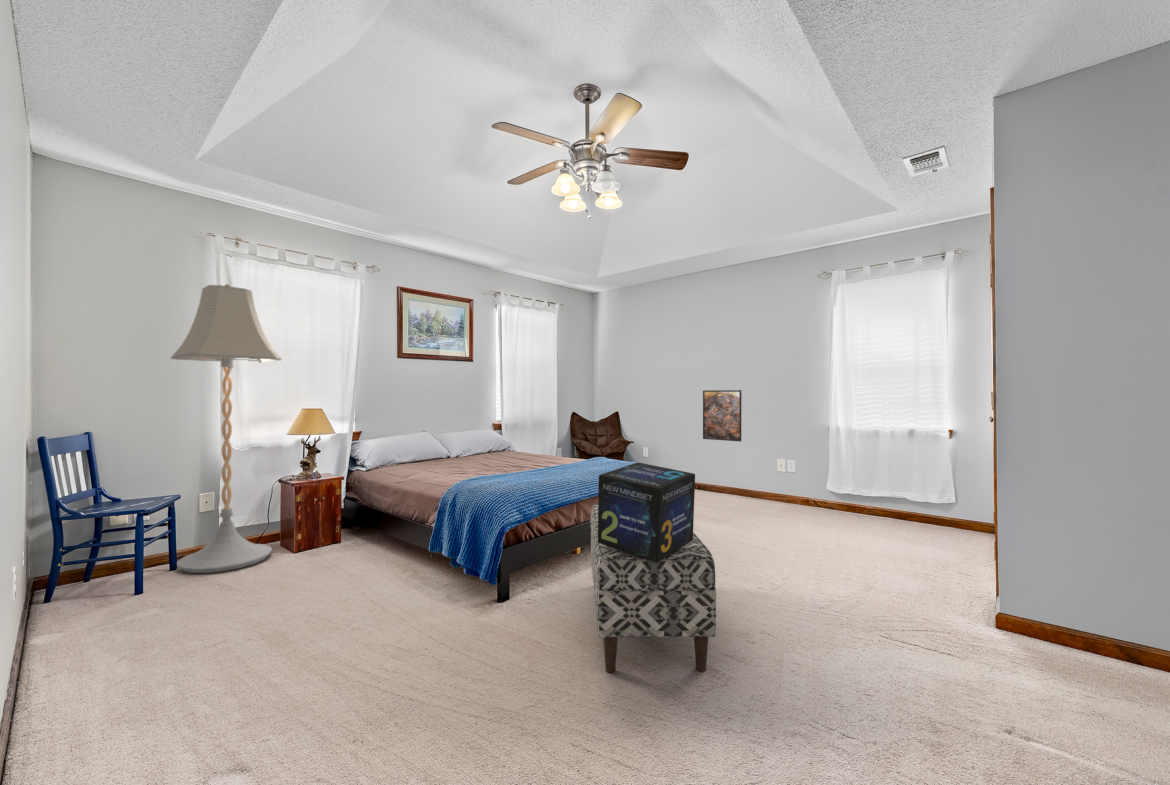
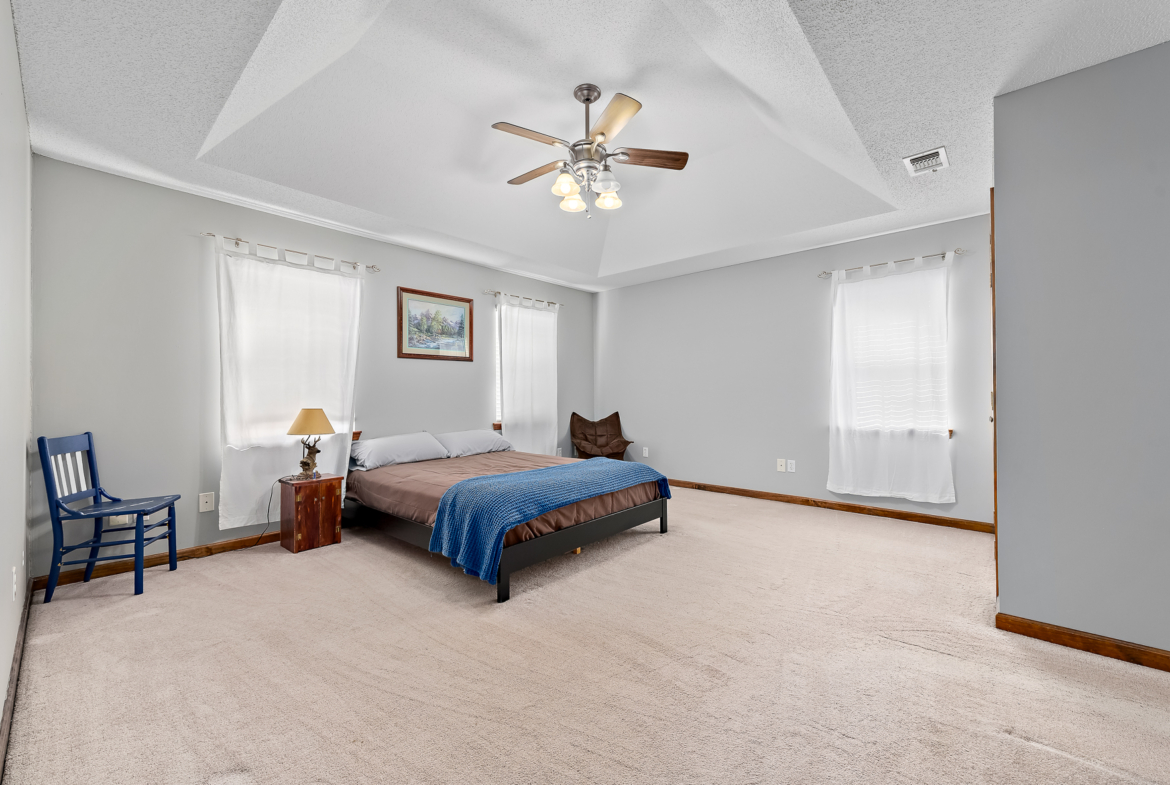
- bench (641, 572)
- floor lamp (226, 422)
- decorative box (645, 512)
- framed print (721, 415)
